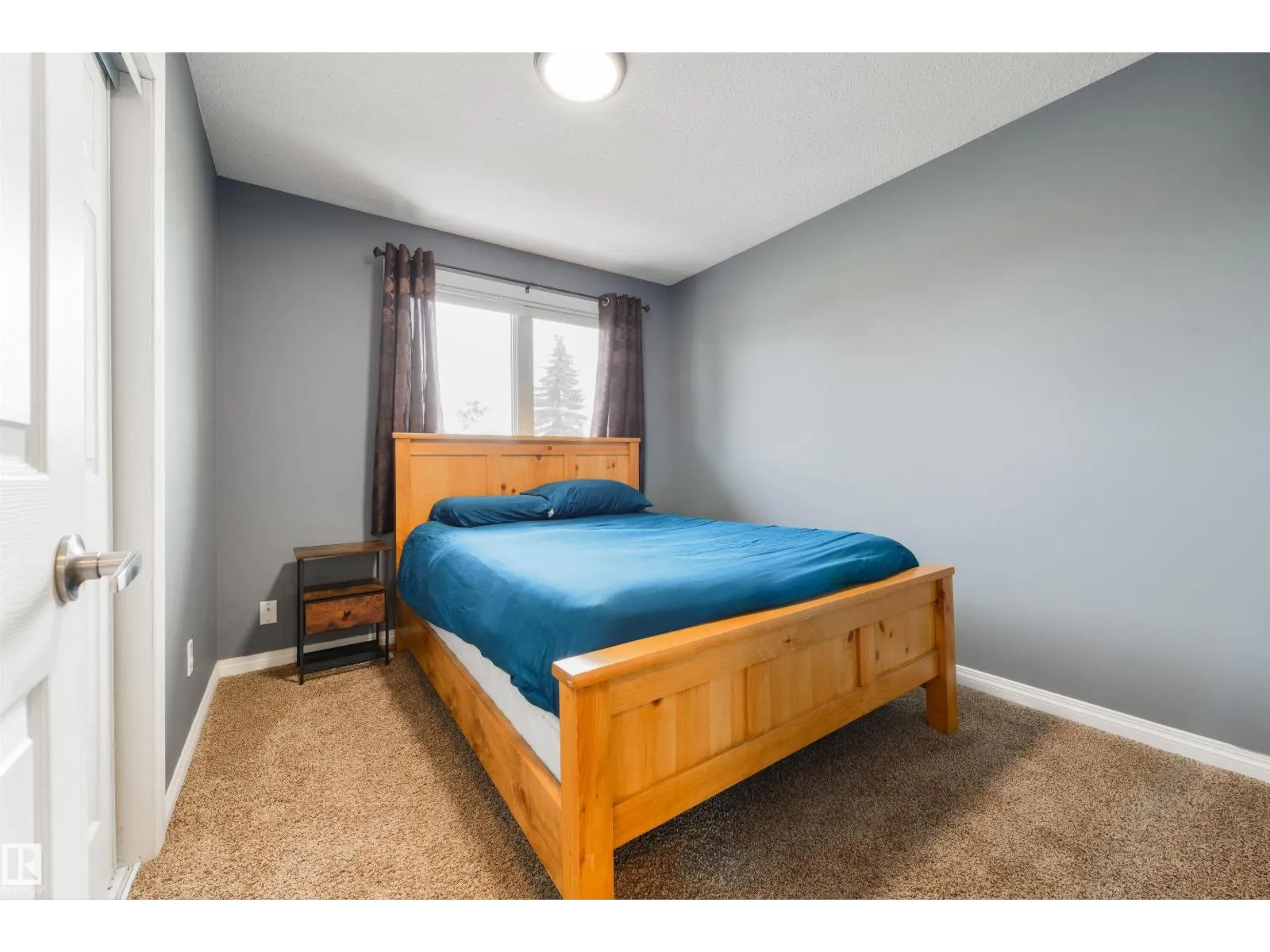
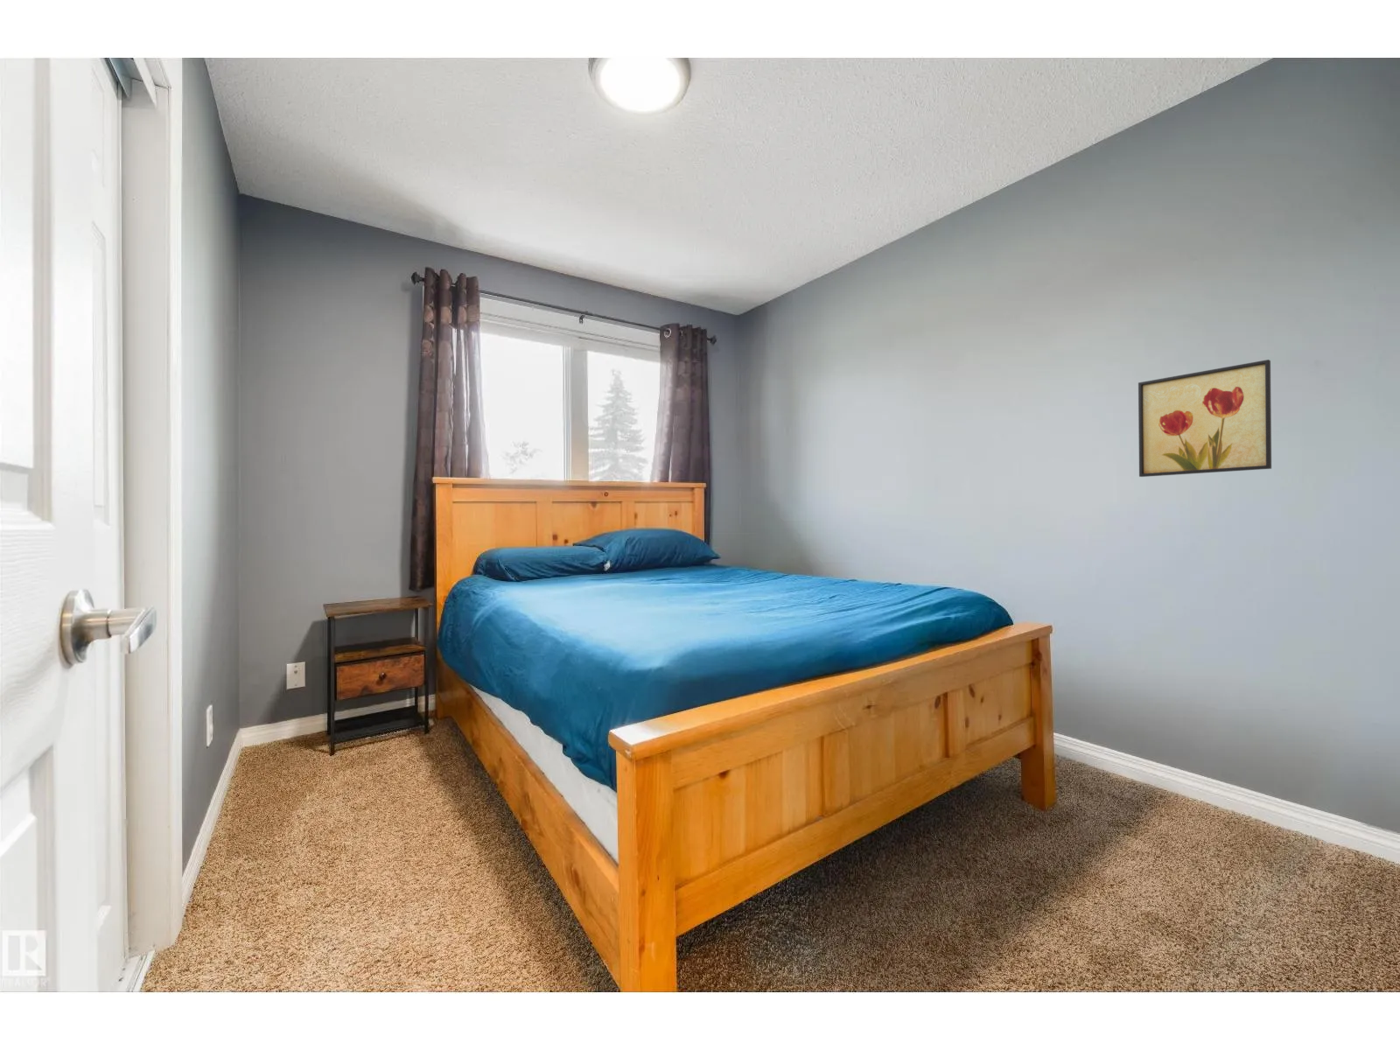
+ wall art (1200, 422)
